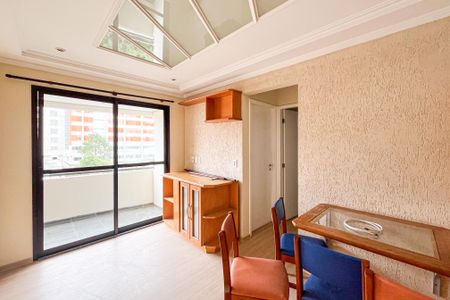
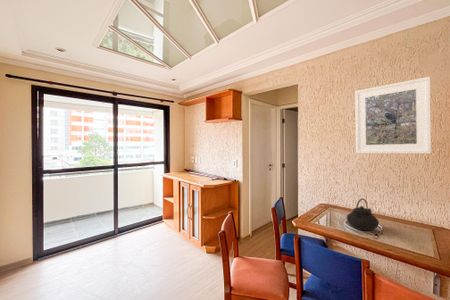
+ teapot (363, 212)
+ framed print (389, 119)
